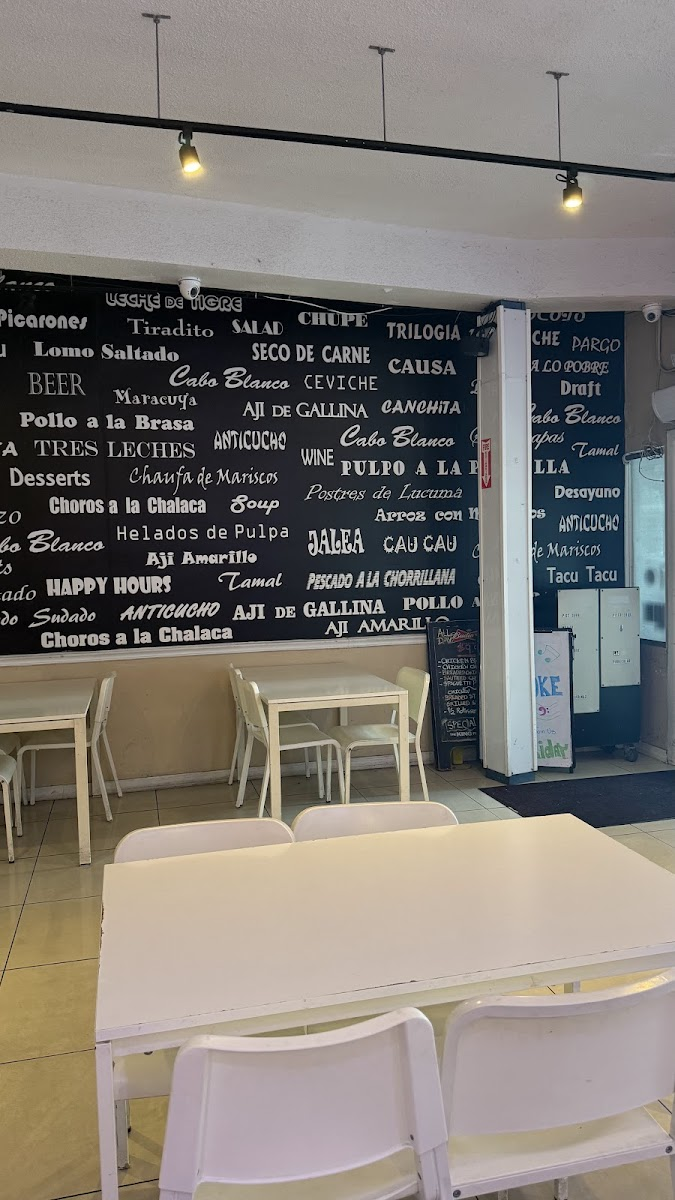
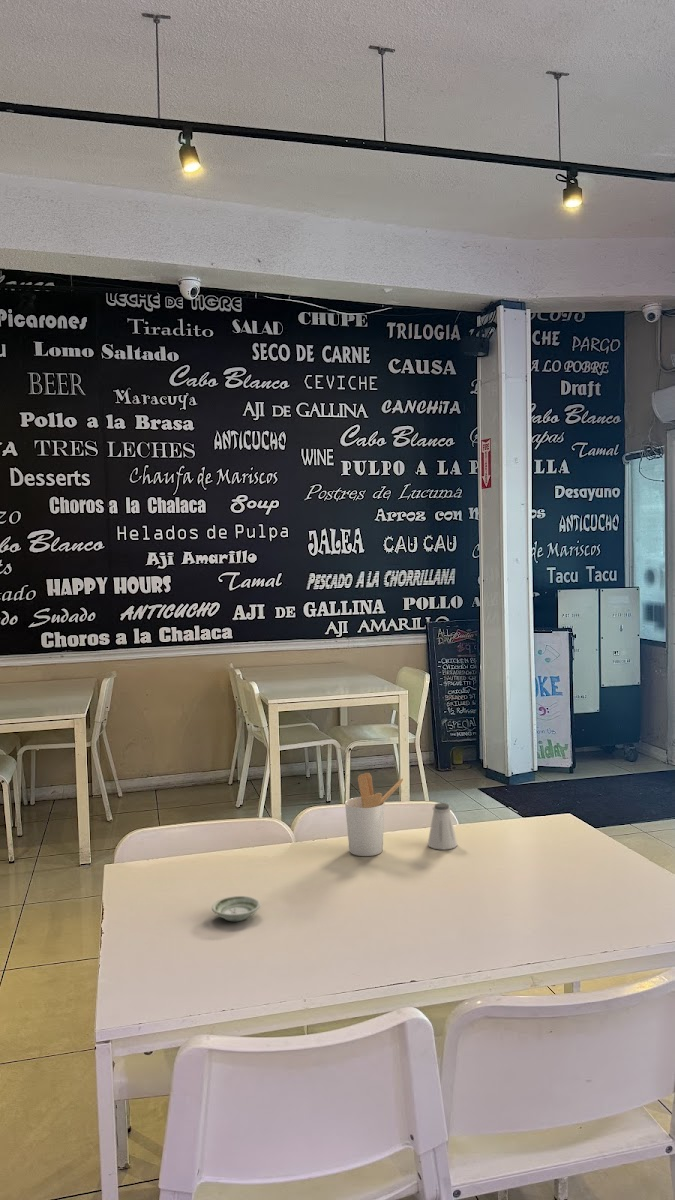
+ saucer (236, 910)
+ saltshaker (442, 824)
+ utensil holder (375, 814)
